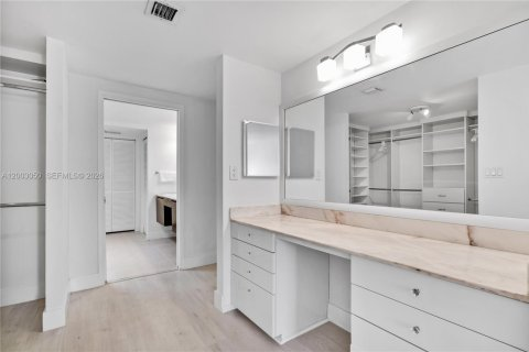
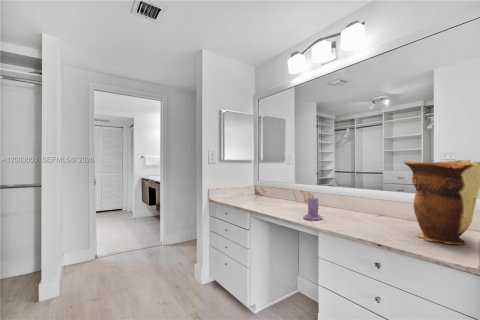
+ decorative vase (440, 199)
+ candle (312, 205)
